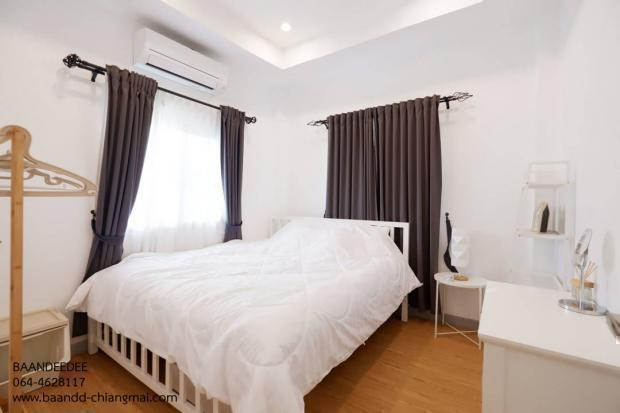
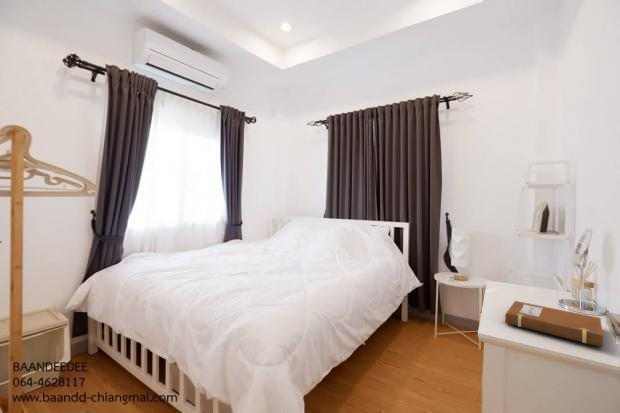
+ notebook (549, 320)
